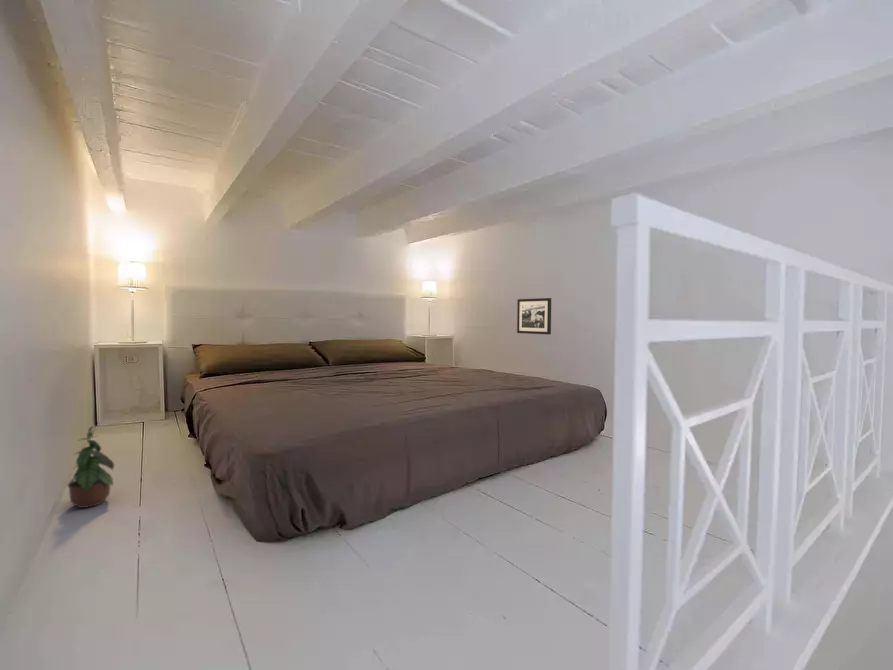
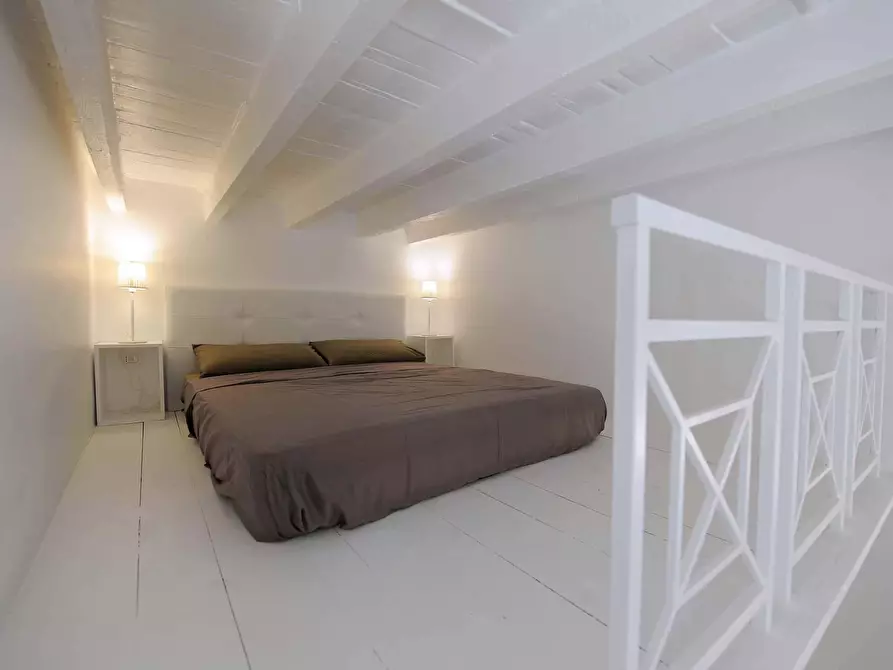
- potted plant (92, 464)
- picture frame (533, 316)
